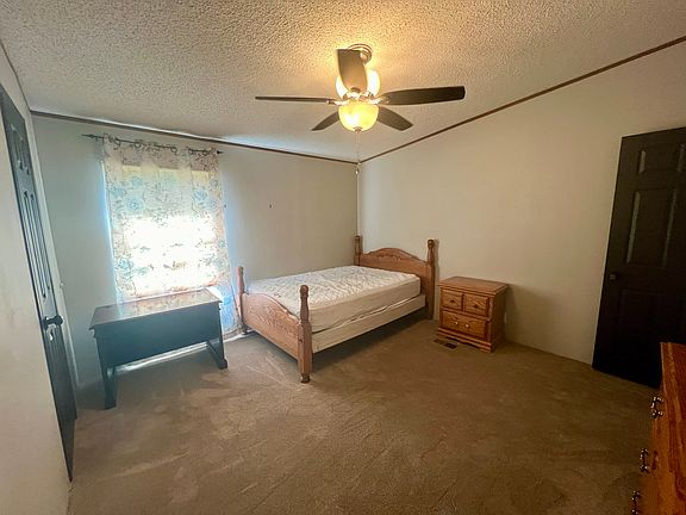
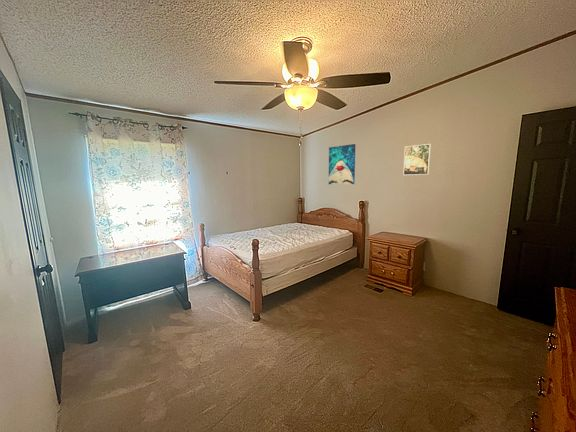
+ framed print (416, 160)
+ wall art (341, 165)
